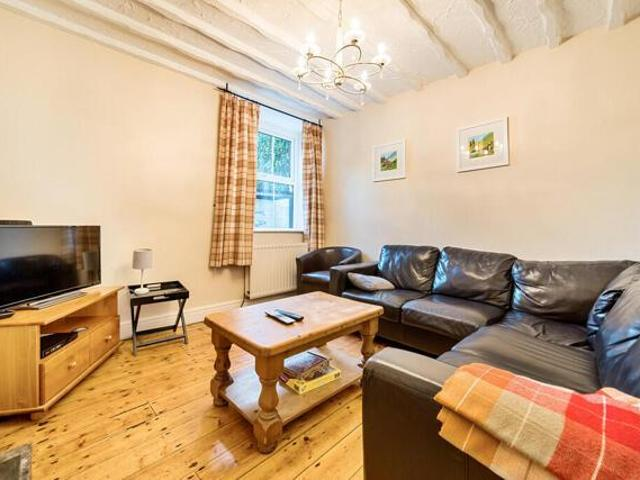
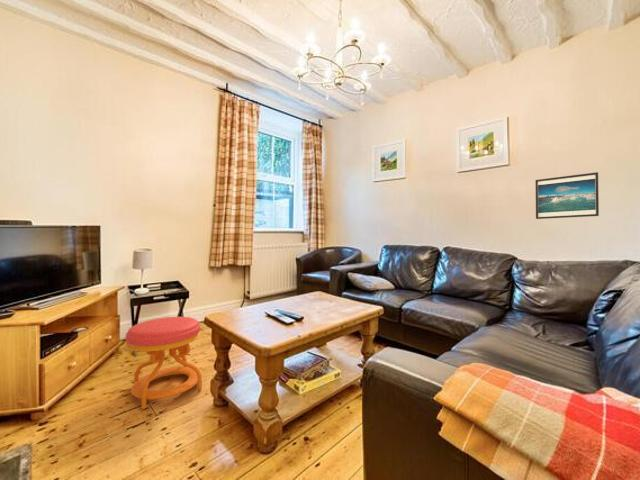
+ stool (164, 355)
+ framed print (565, 196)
